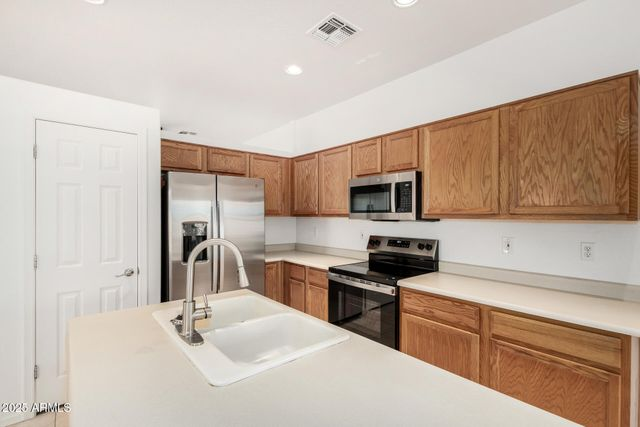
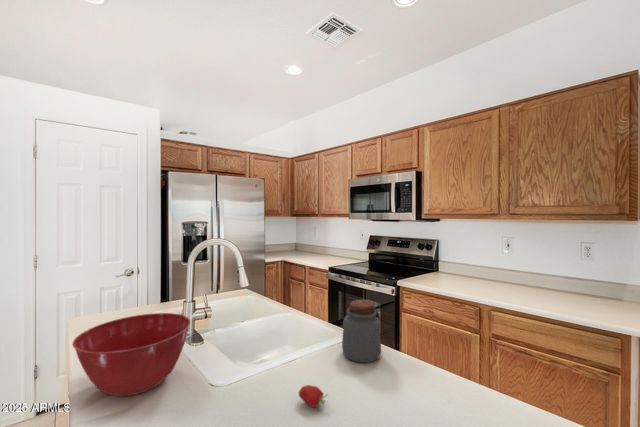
+ fruit (312, 396)
+ mixing bowl (136, 355)
+ jar (361, 328)
